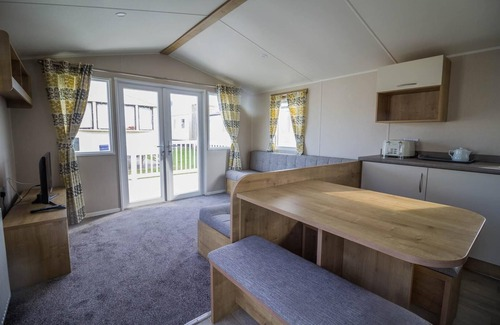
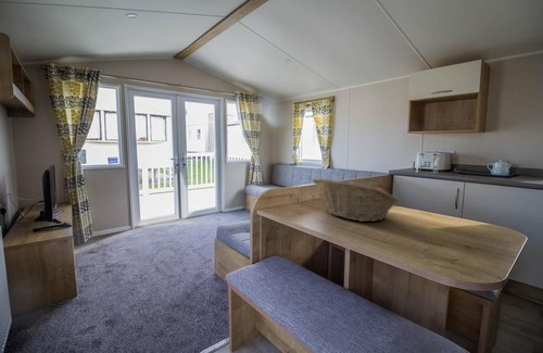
+ fruit basket (352, 196)
